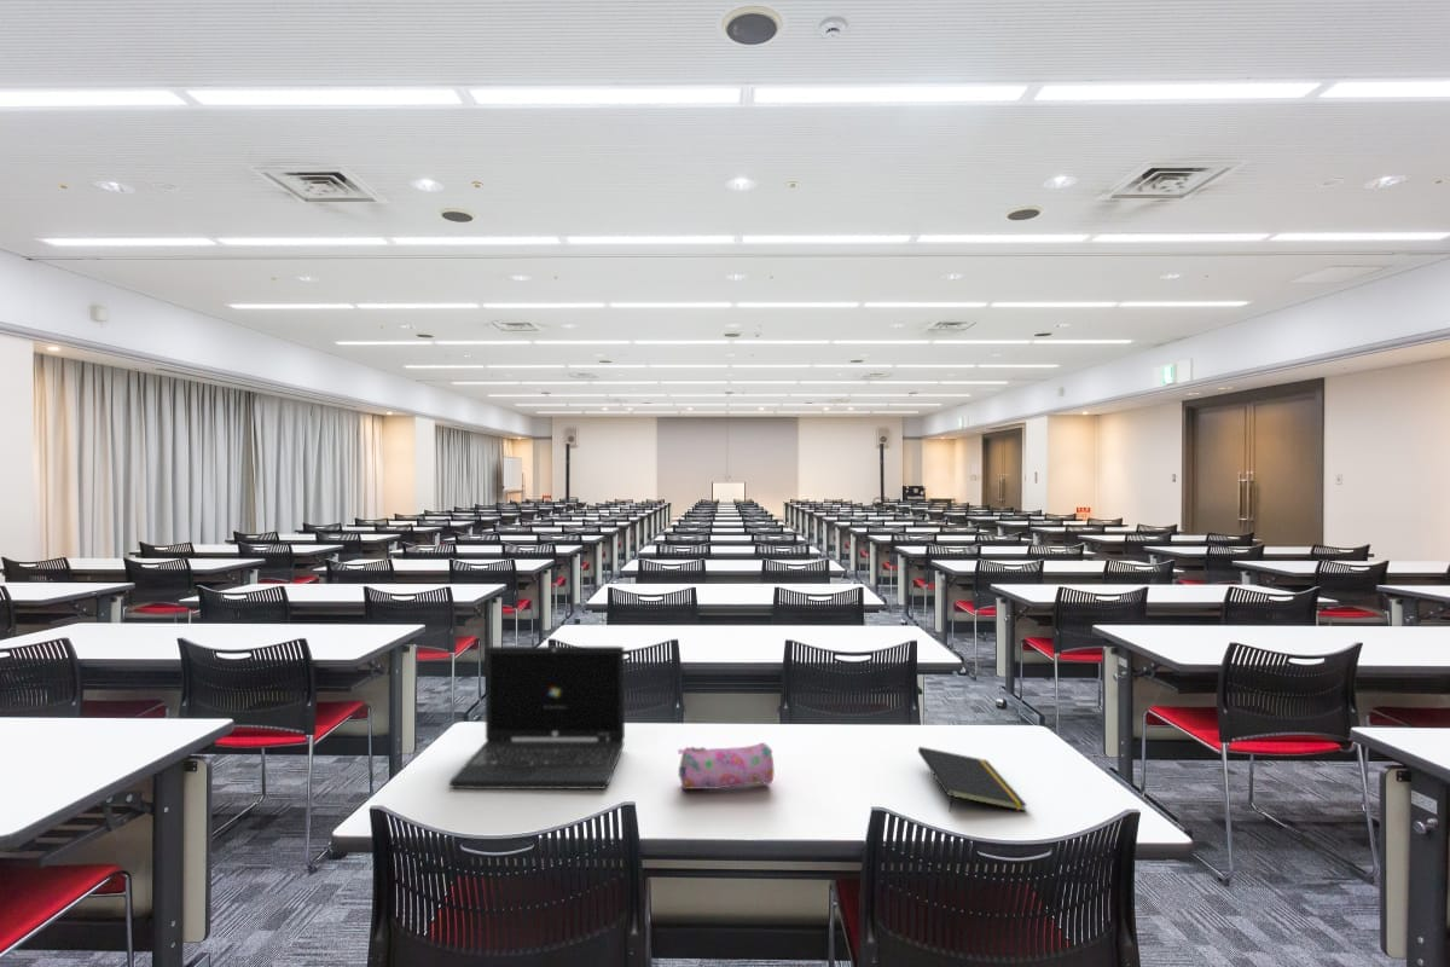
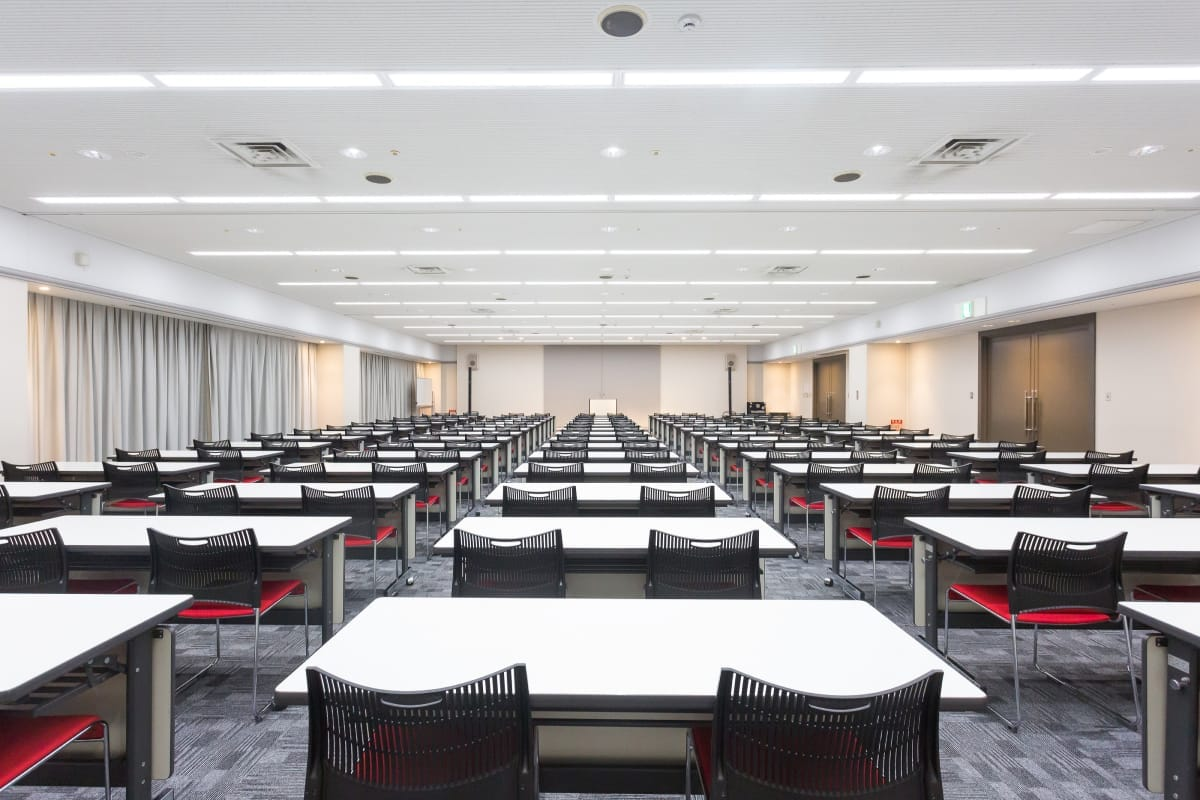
- pencil case (725, 765)
- laptop (543, 712)
- notepad (968, 776)
